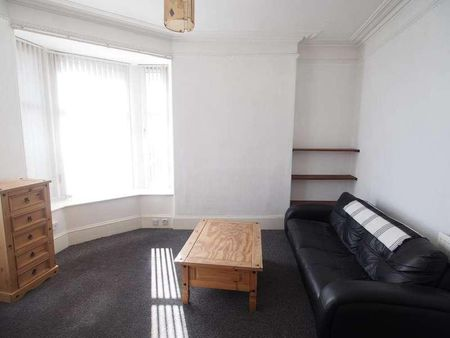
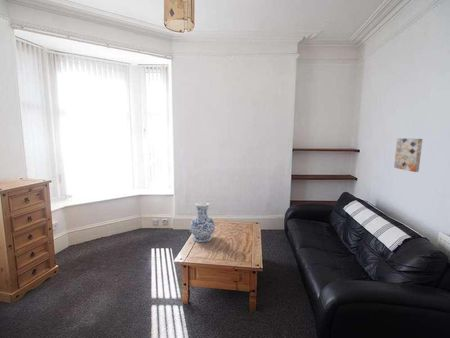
+ wall art (407, 154)
+ vase (202, 221)
